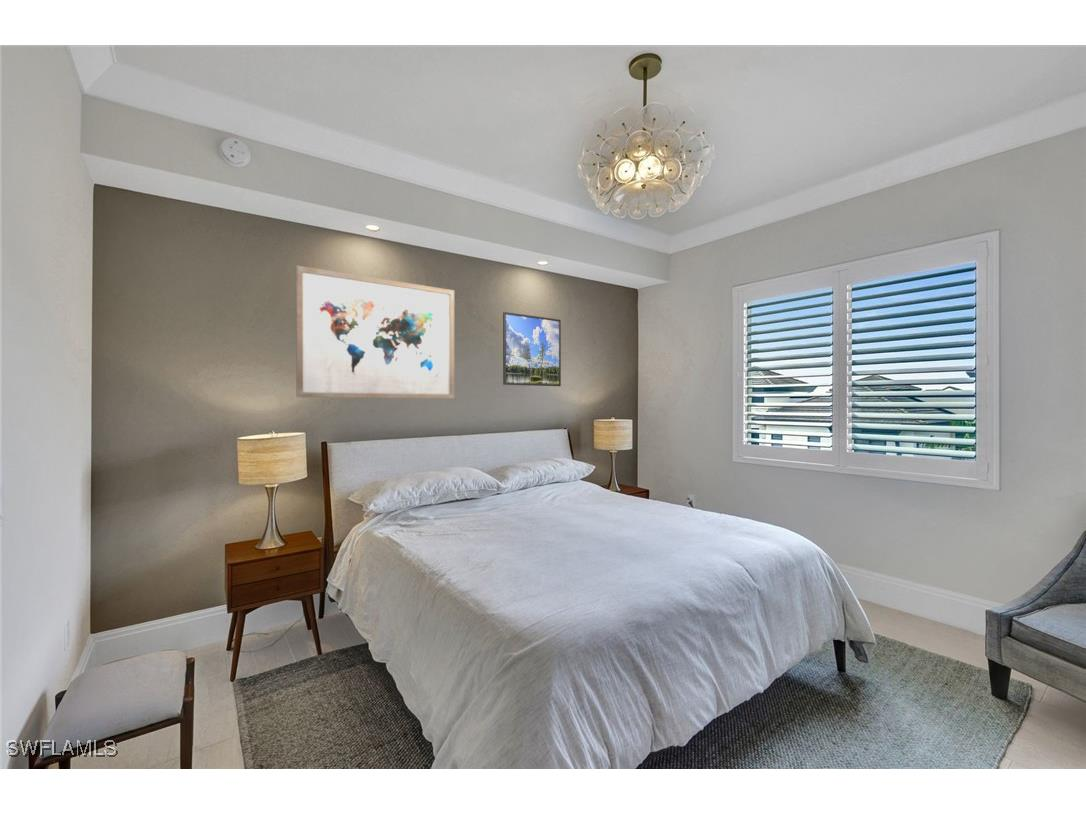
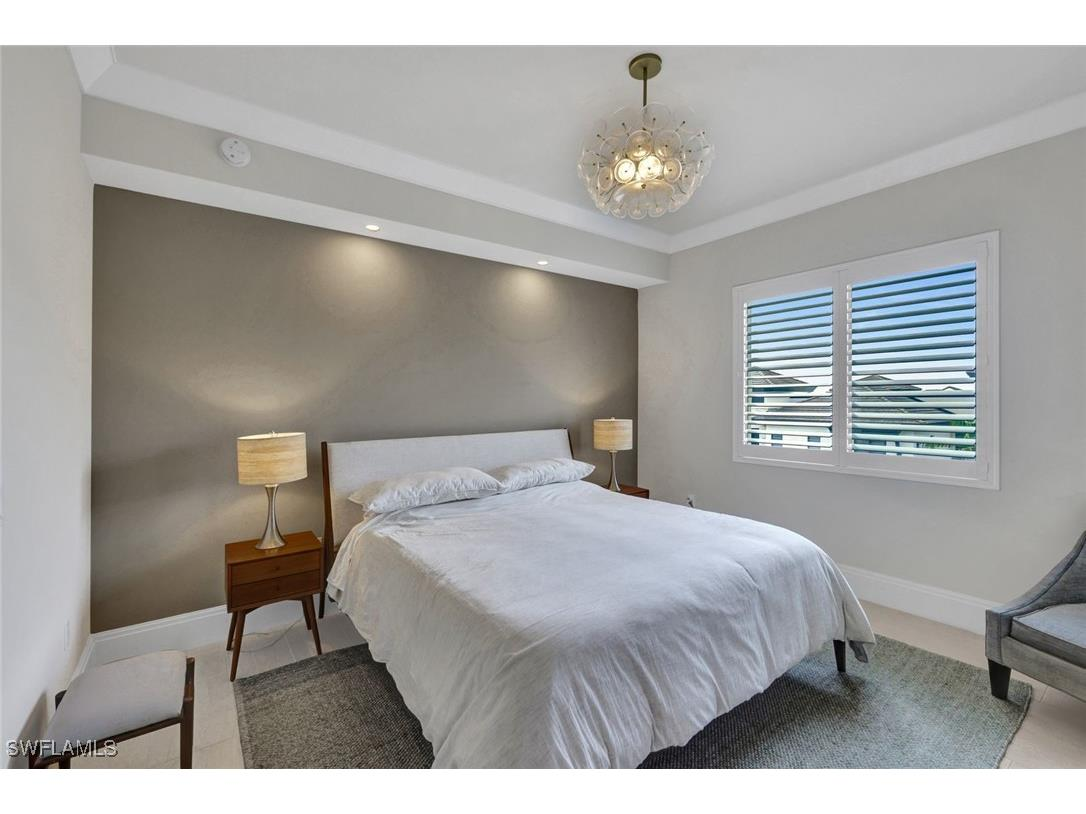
- wall art (382, 338)
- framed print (533, 350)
